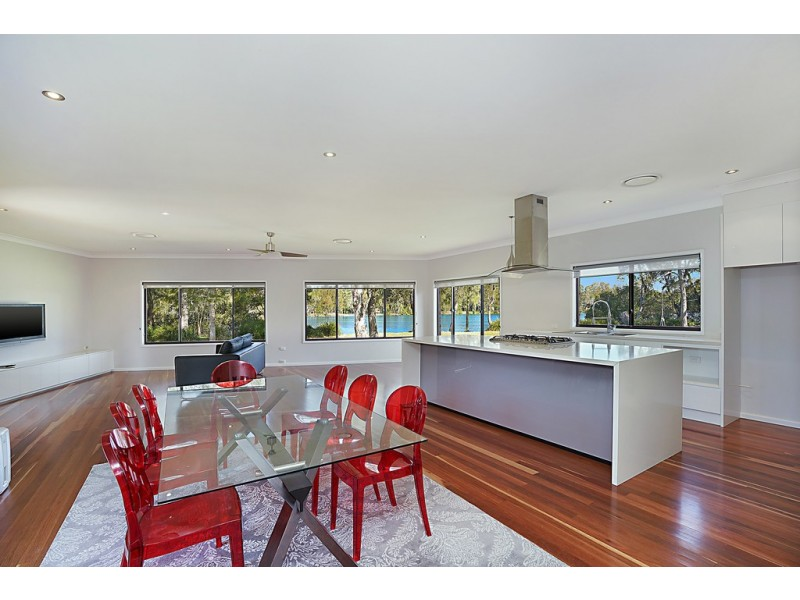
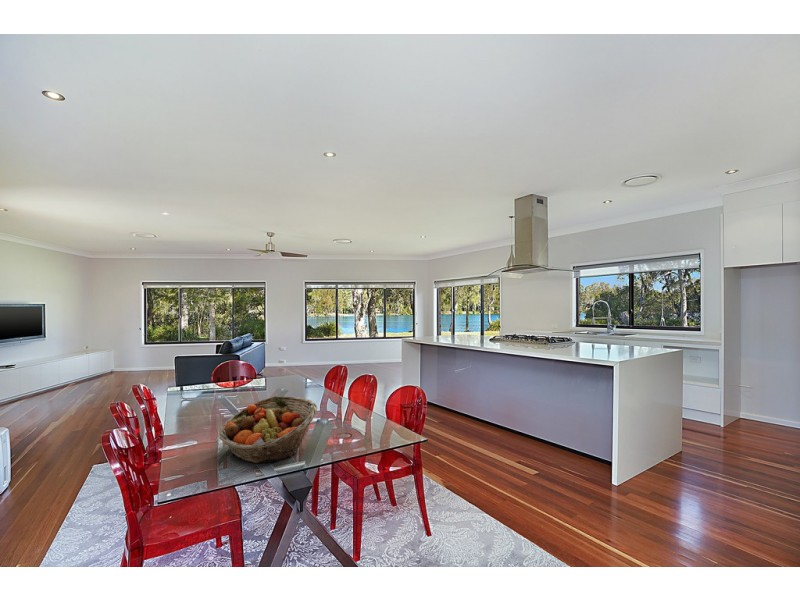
+ fruit basket (269, 426)
